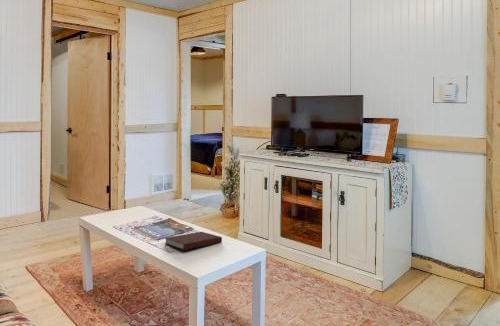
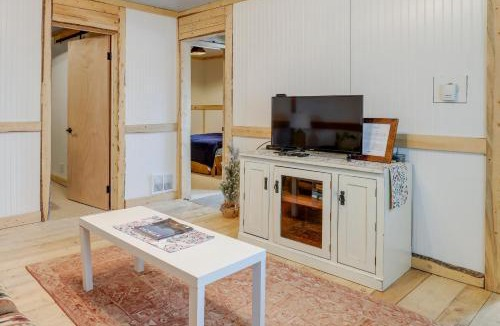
- notebook (193, 240)
